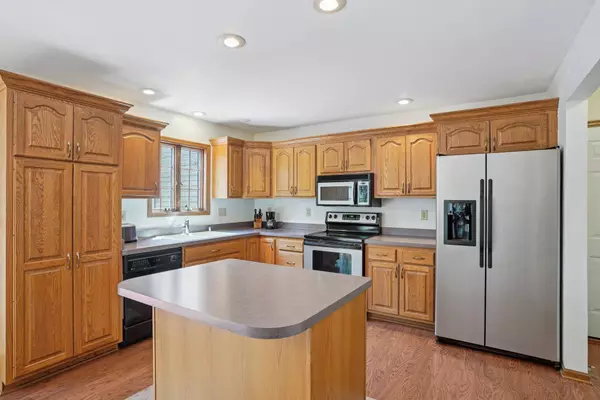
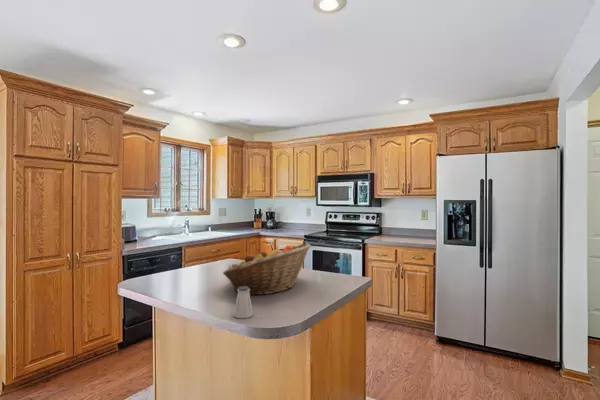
+ saltshaker (243, 301)
+ fruit basket (269, 265)
